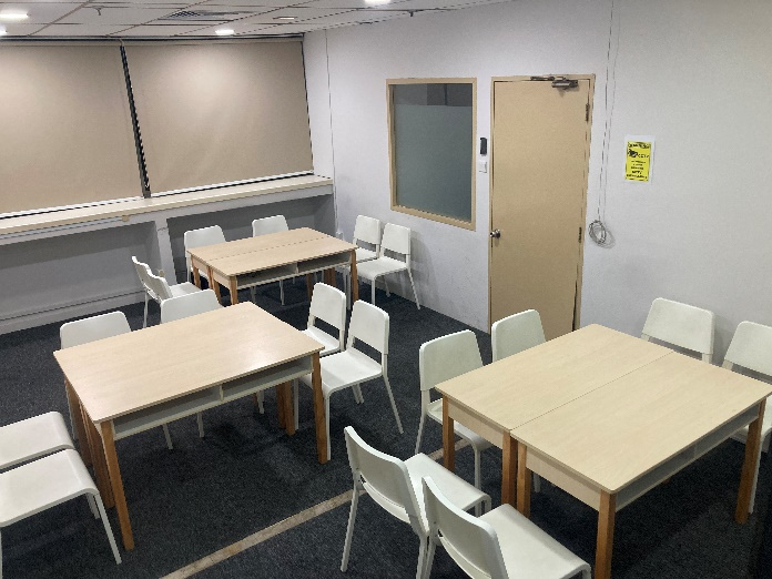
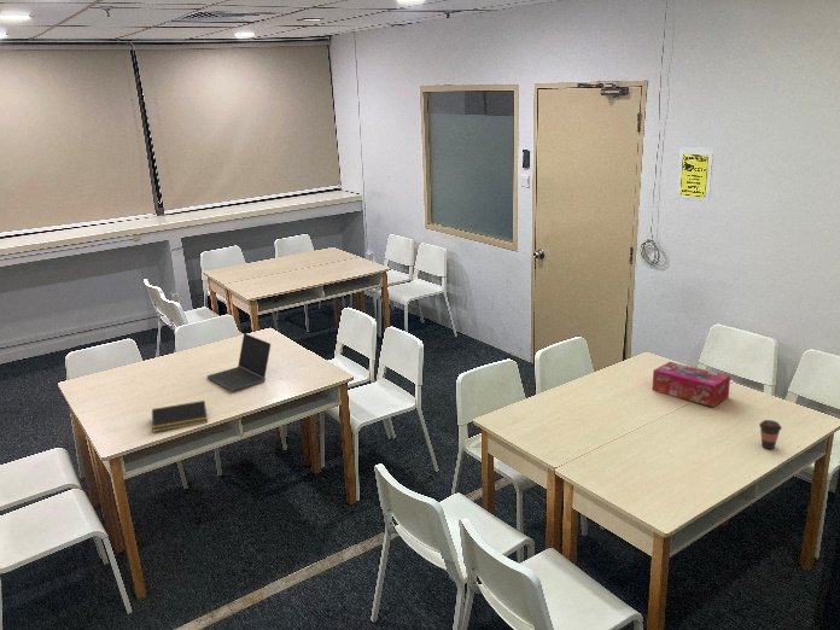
+ tissue box (690, 383)
+ notepad (179, 415)
+ laptop computer (239, 361)
+ coffee cup (769, 434)
